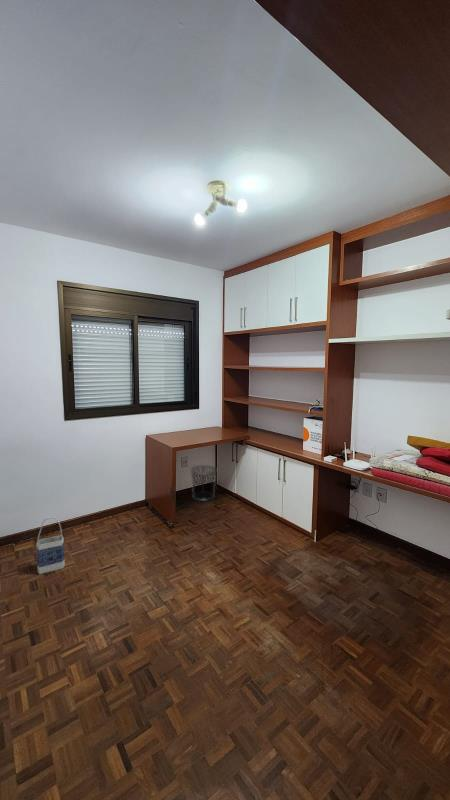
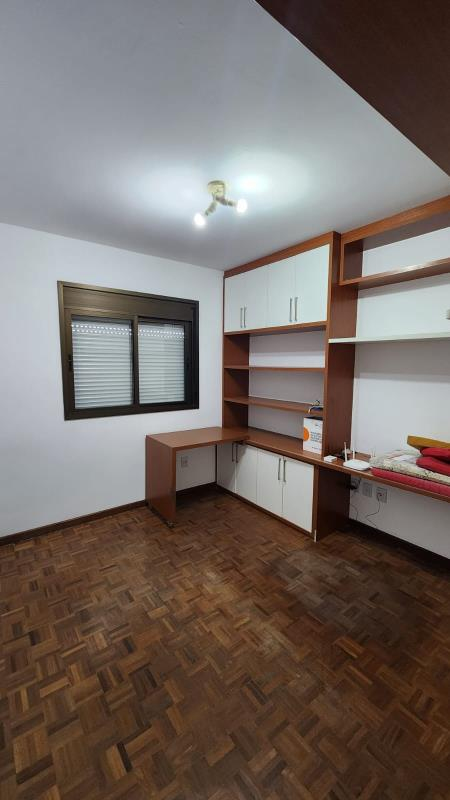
- waste bin (203, 482)
- bag (50, 543)
